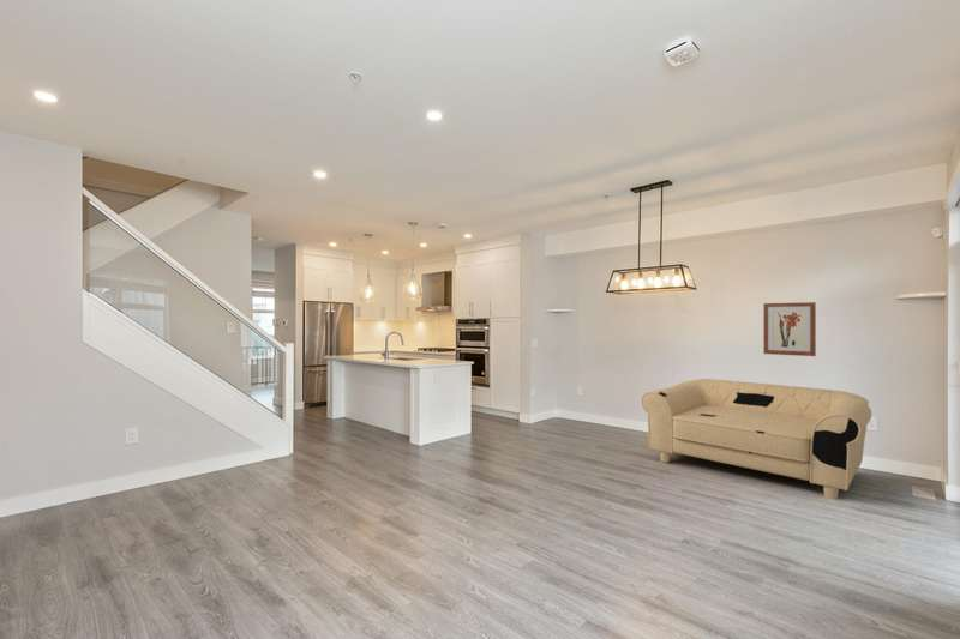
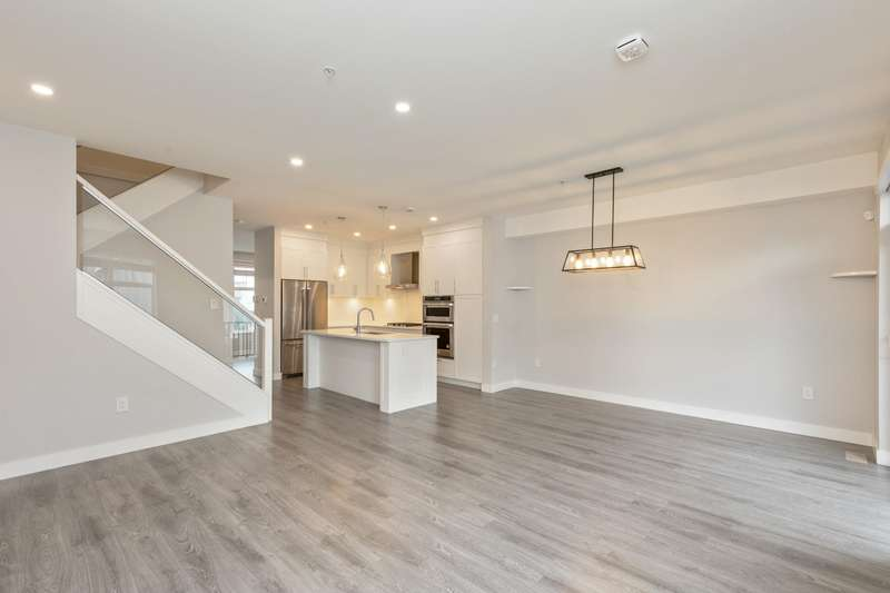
- sofa (752, 427)
- wall art (788, 328)
